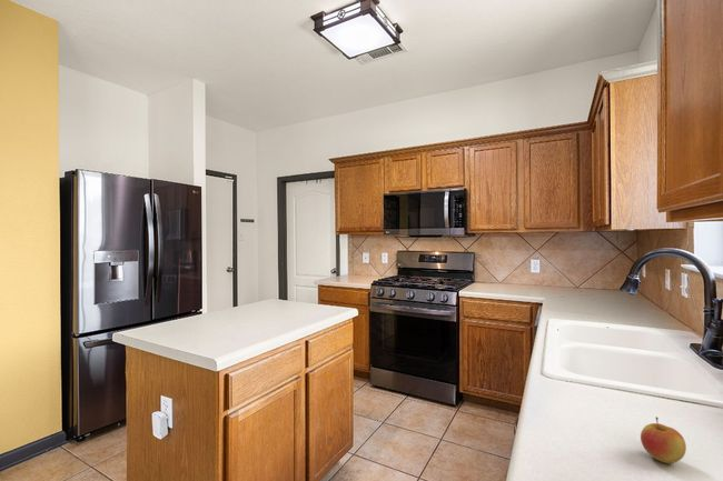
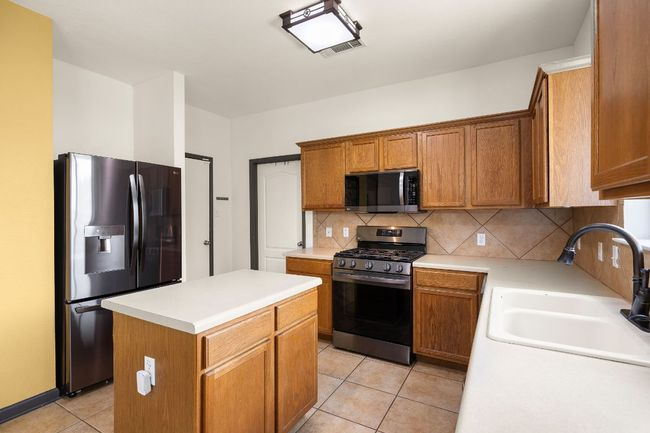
- apple (662, 439)
